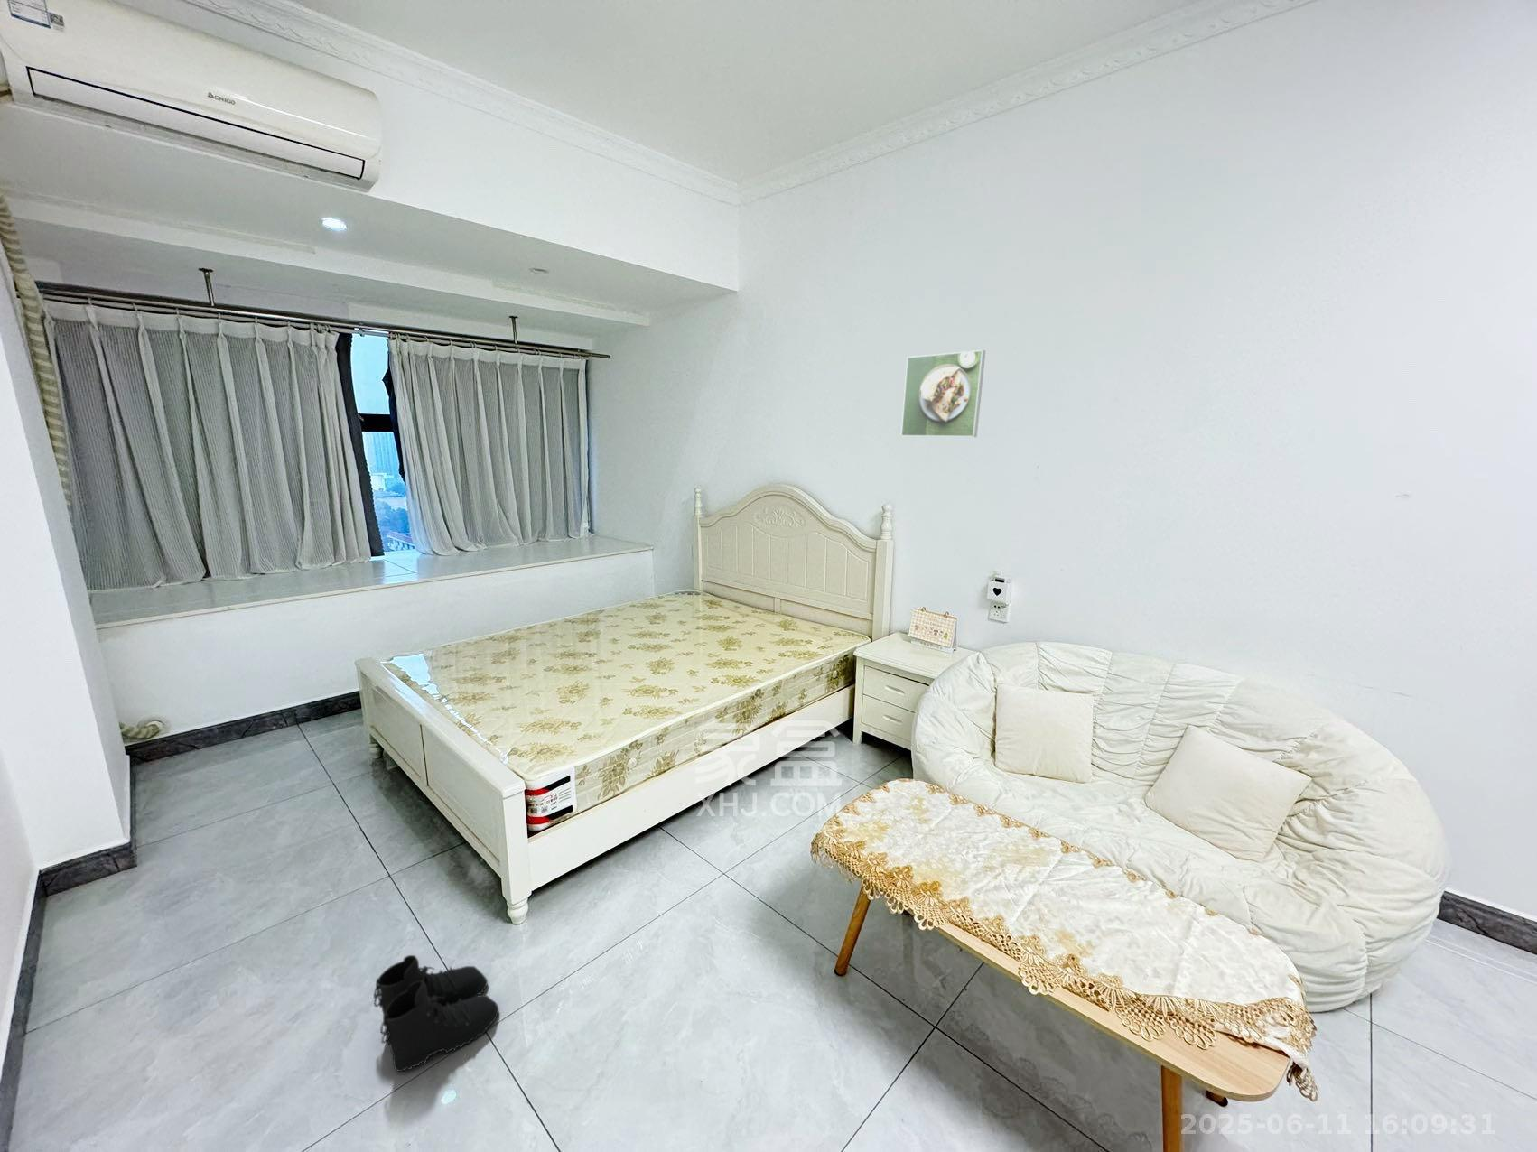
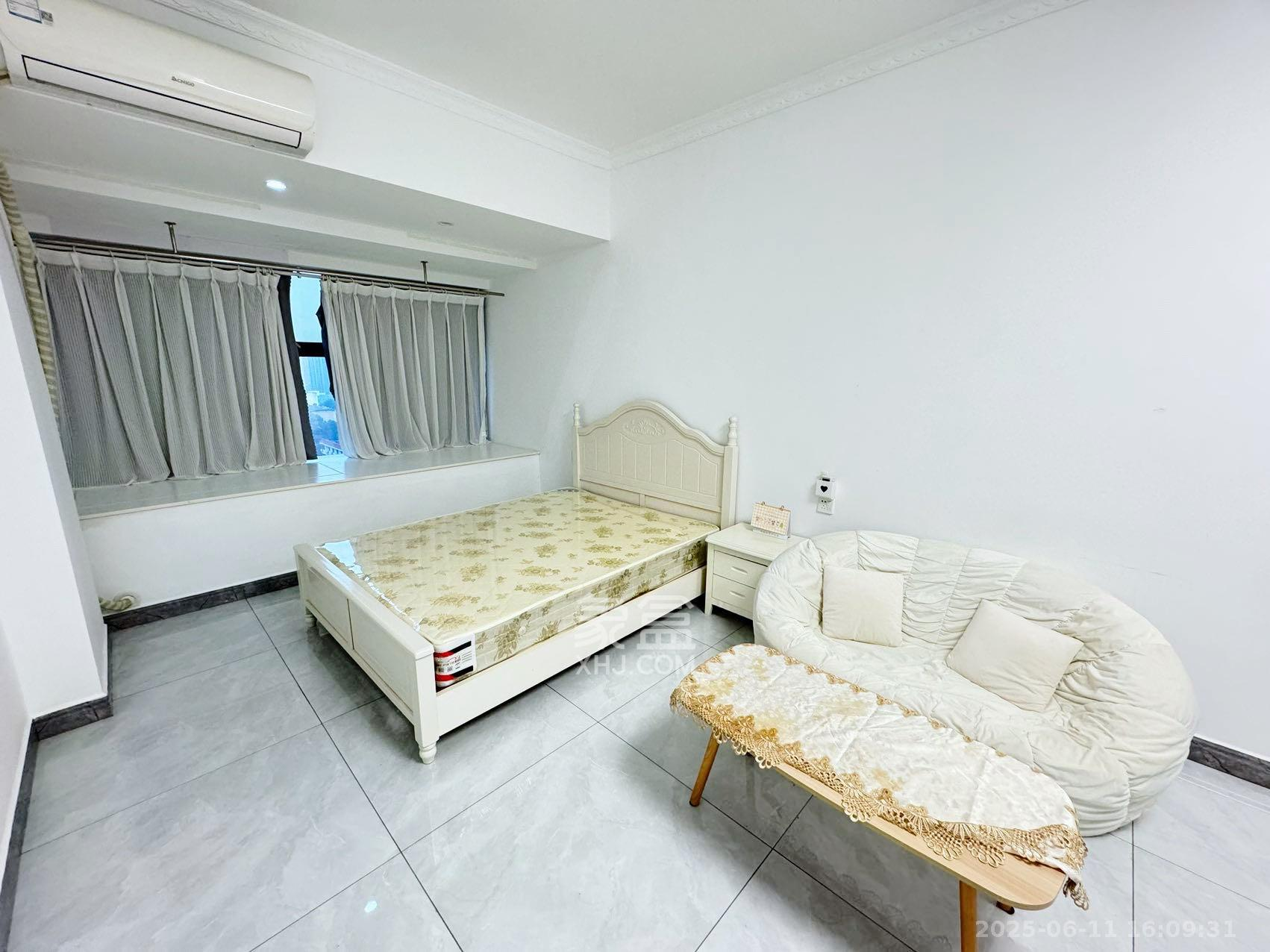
- boots (436, 993)
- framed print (942, 396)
